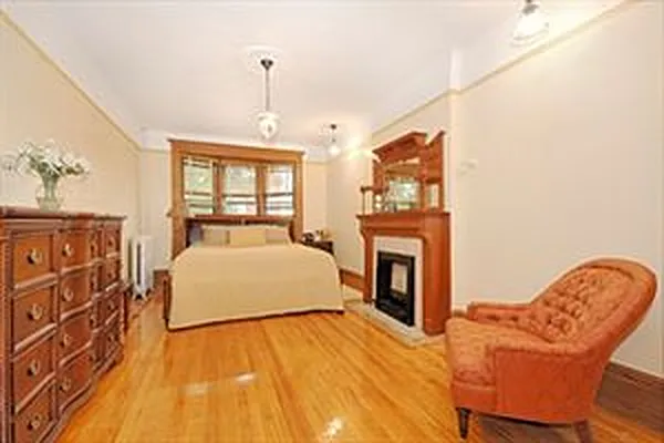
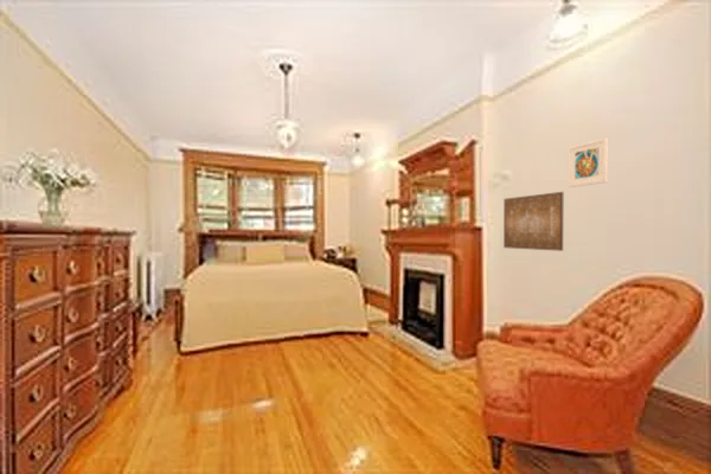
+ wall art (531, 222)
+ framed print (587, 164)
